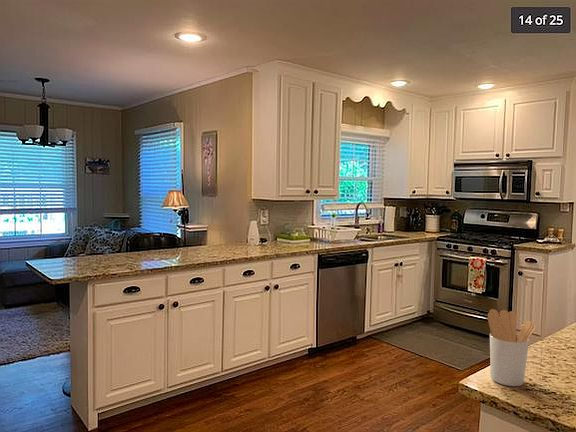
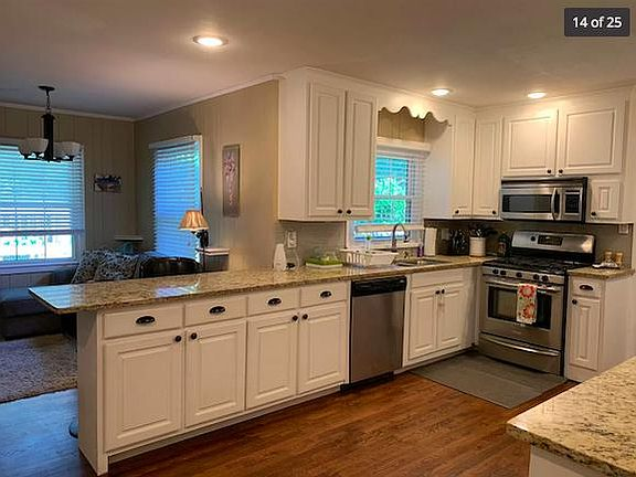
- utensil holder (506, 344)
